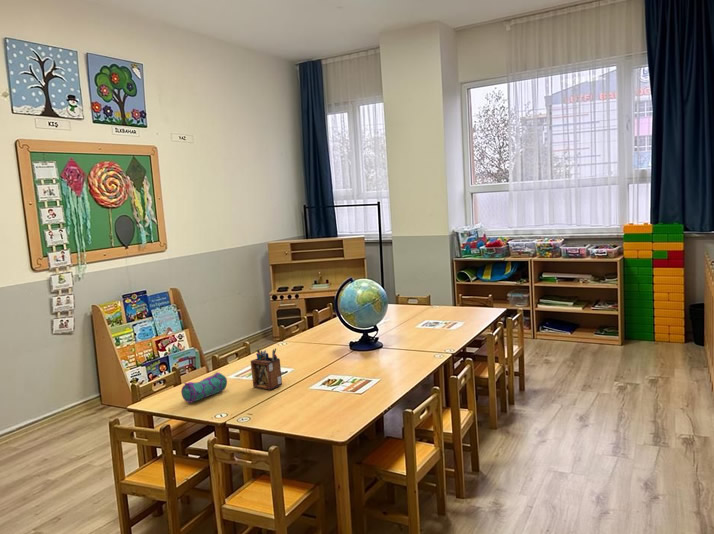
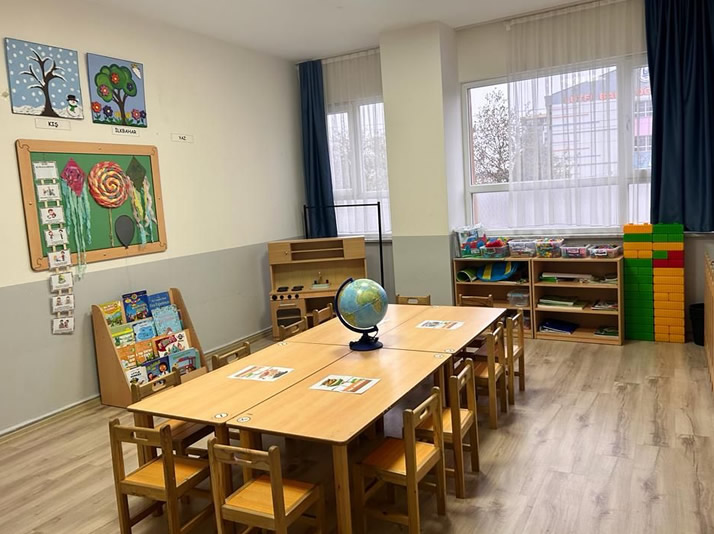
- pencil case (204, 386)
- desk organizer (265, 367)
